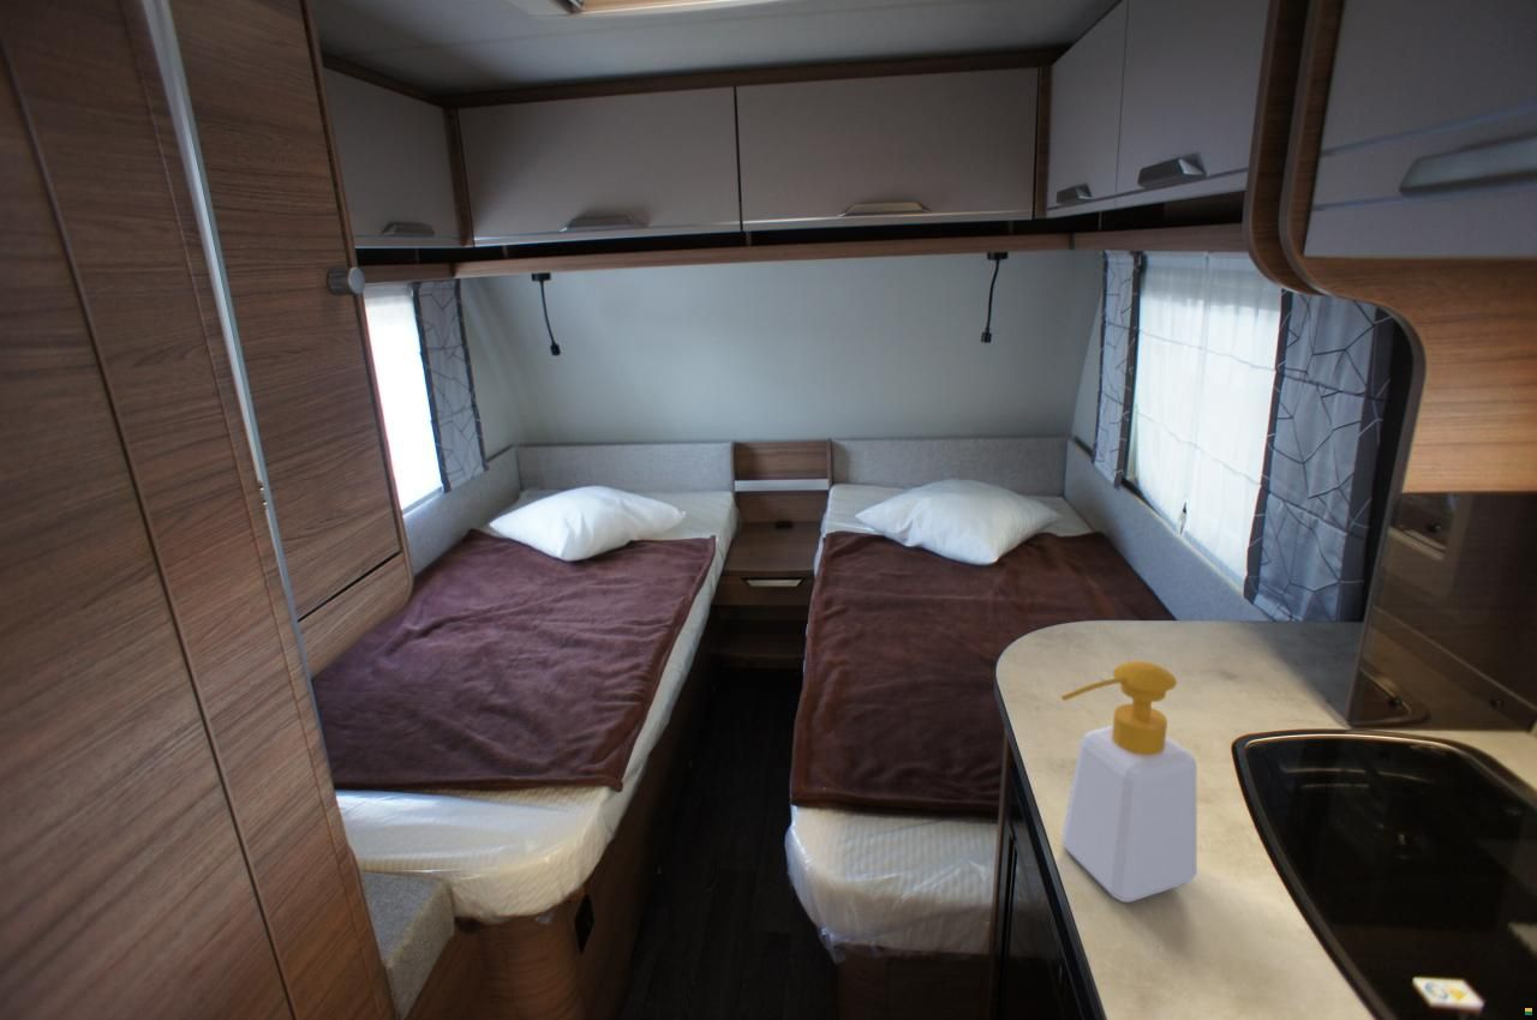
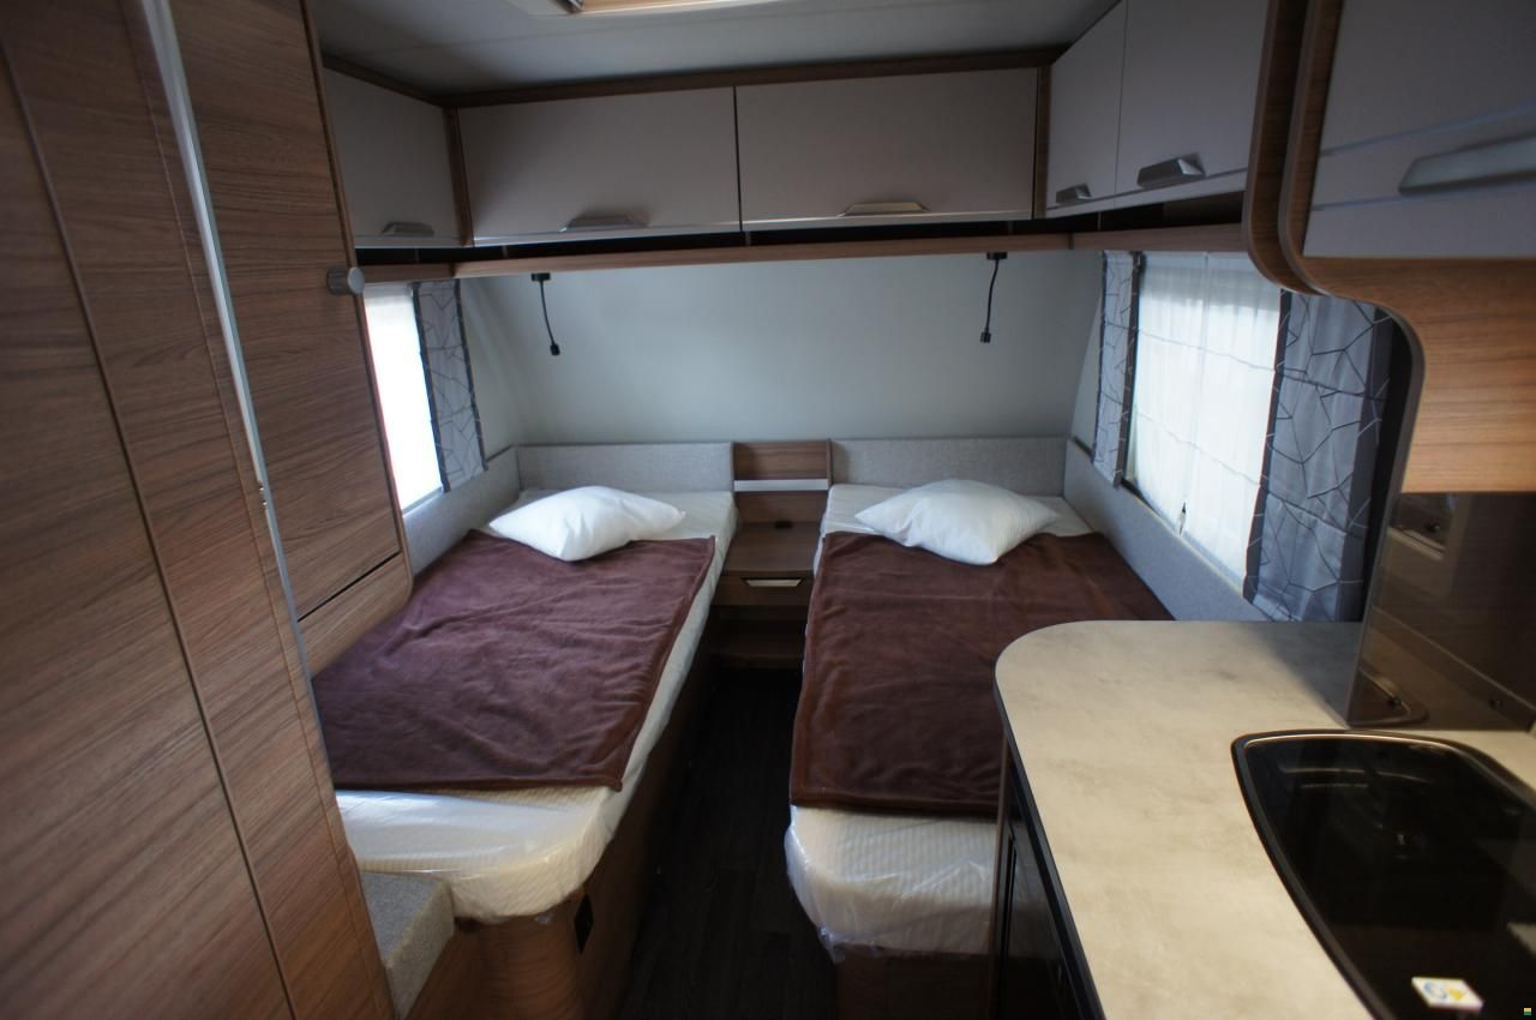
- soap bottle (1117, 773)
